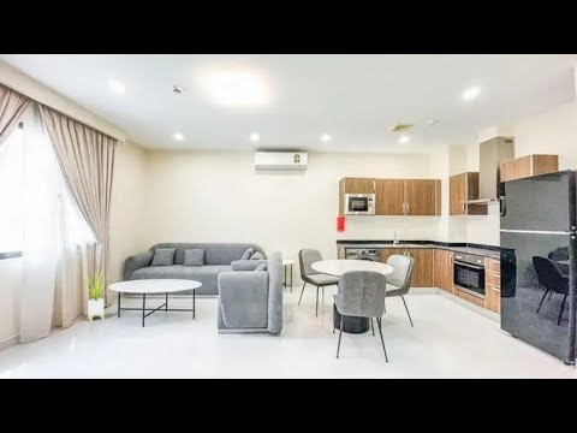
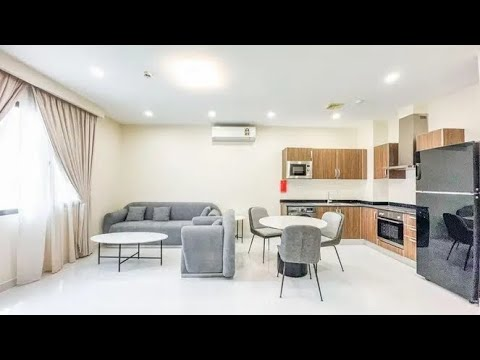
- house plant (95, 293)
